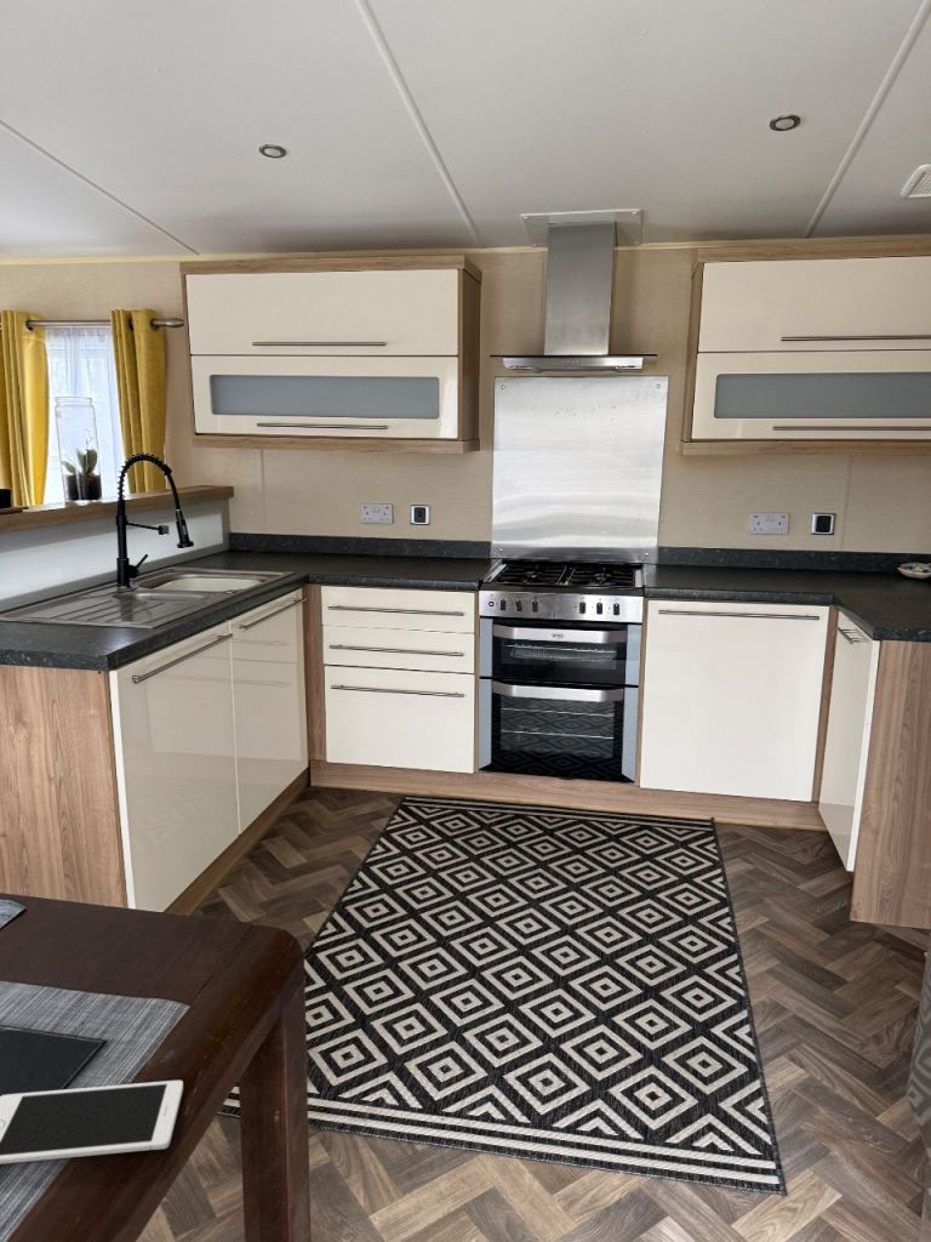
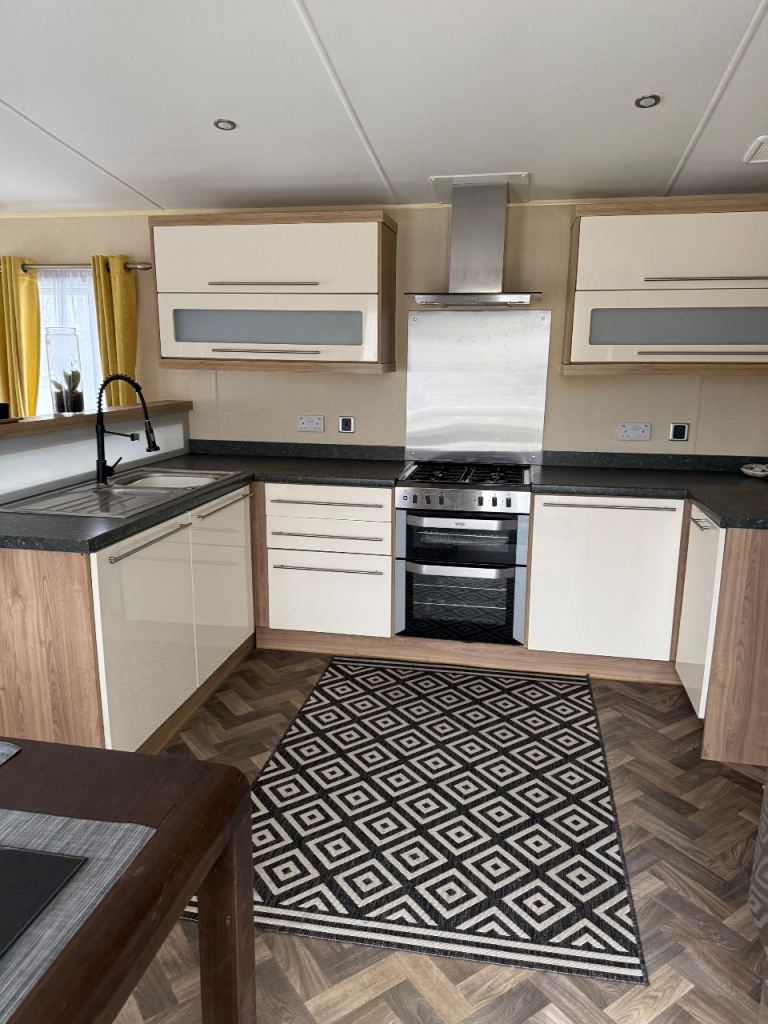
- cell phone (81, 1121)
